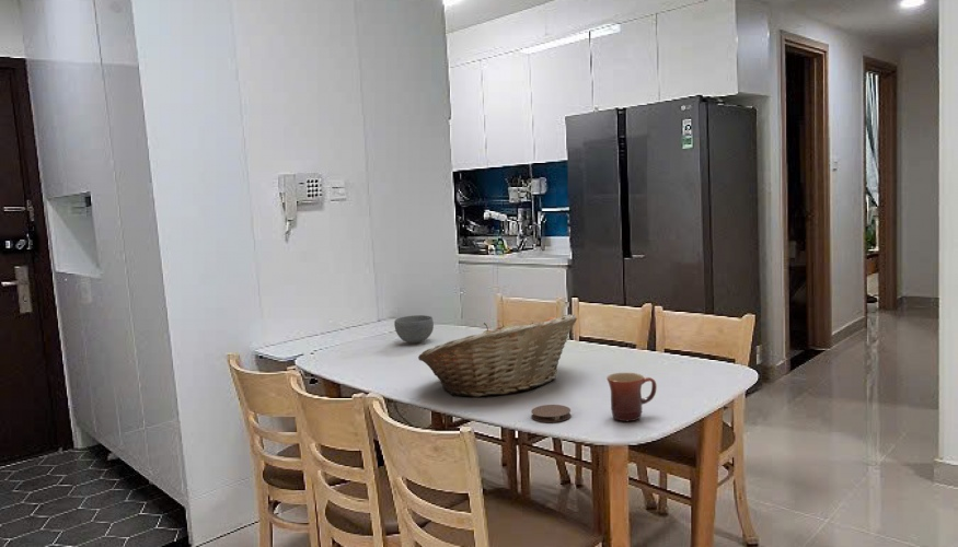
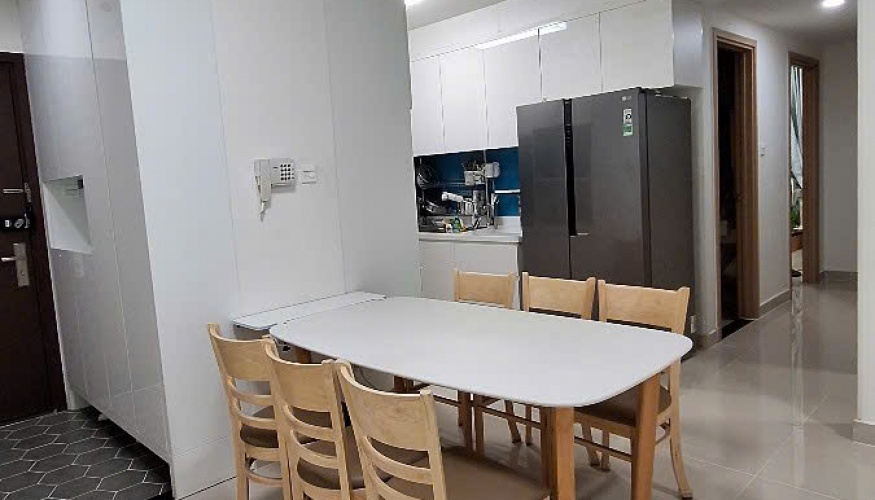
- coaster (551, 412)
- bowl (414, 329)
- mug (632, 396)
- fruit basket (500, 350)
